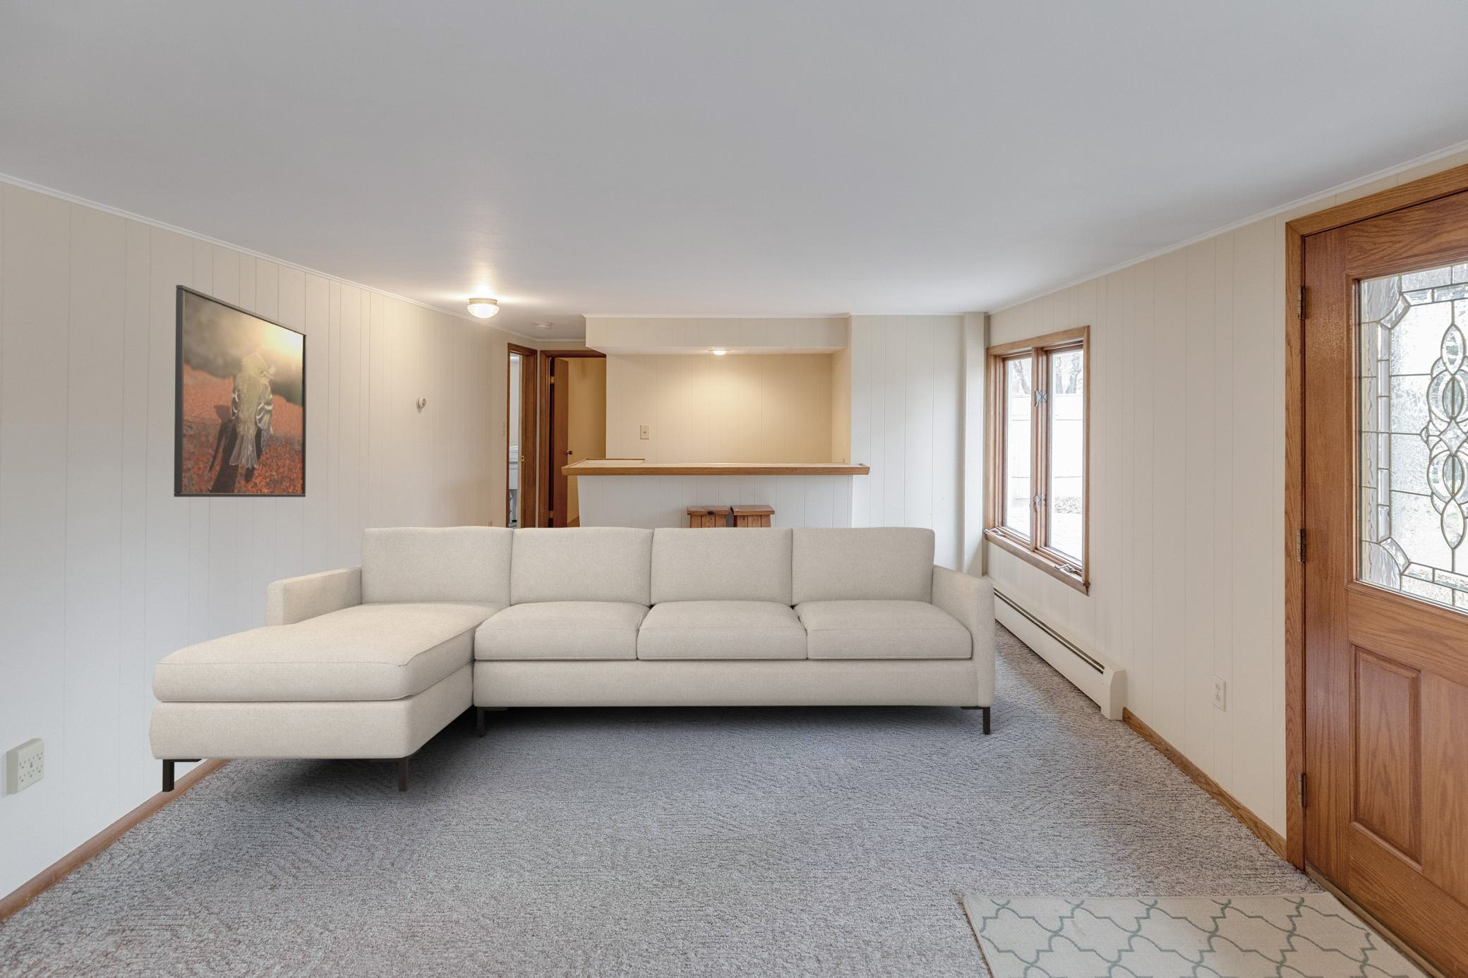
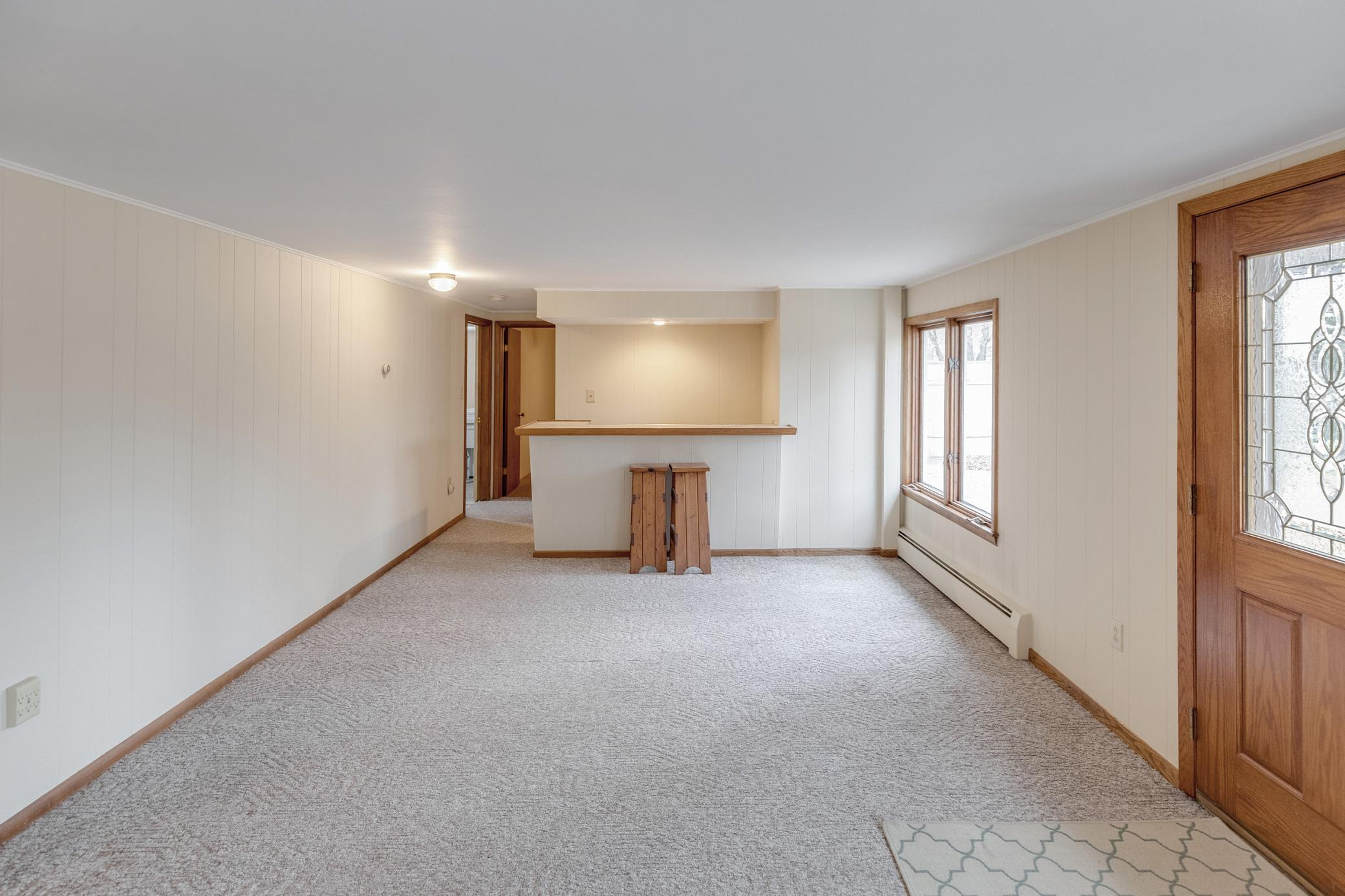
- sofa (636, 630)
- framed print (249, 404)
